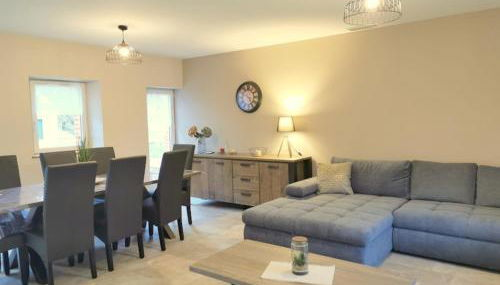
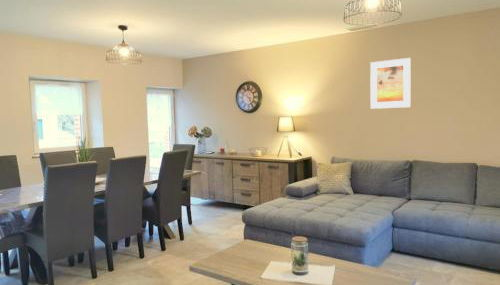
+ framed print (390, 84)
